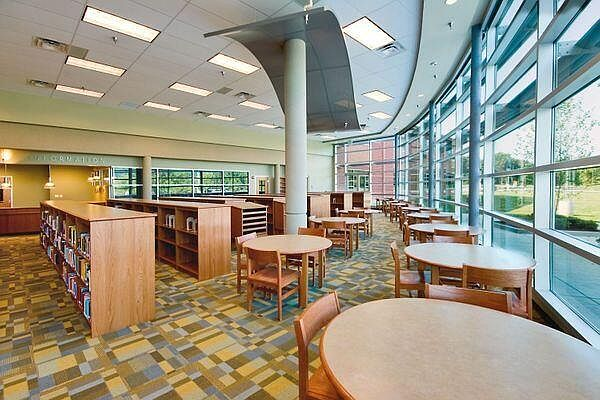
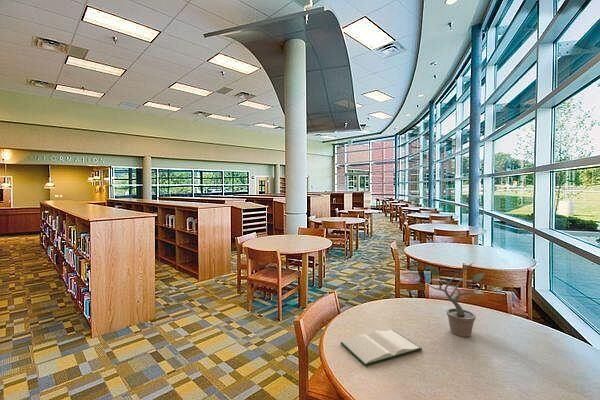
+ hardback book (380, 343)
+ potted plant (453, 293)
